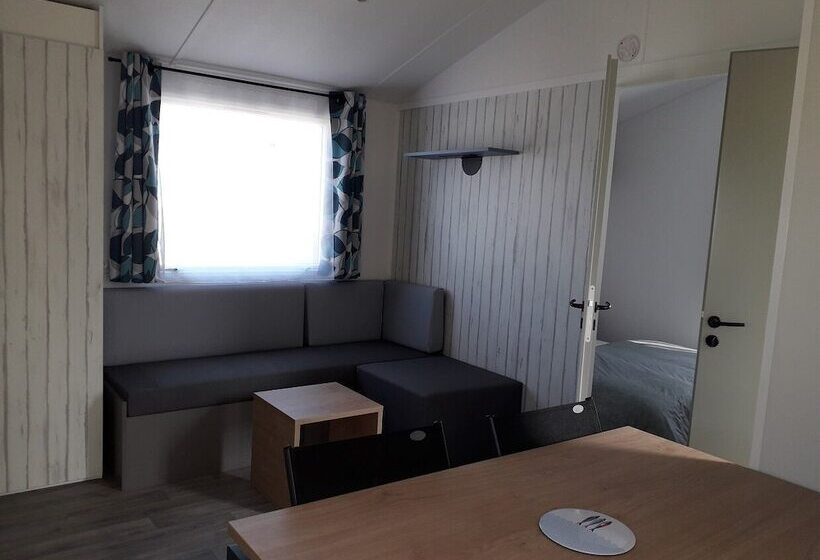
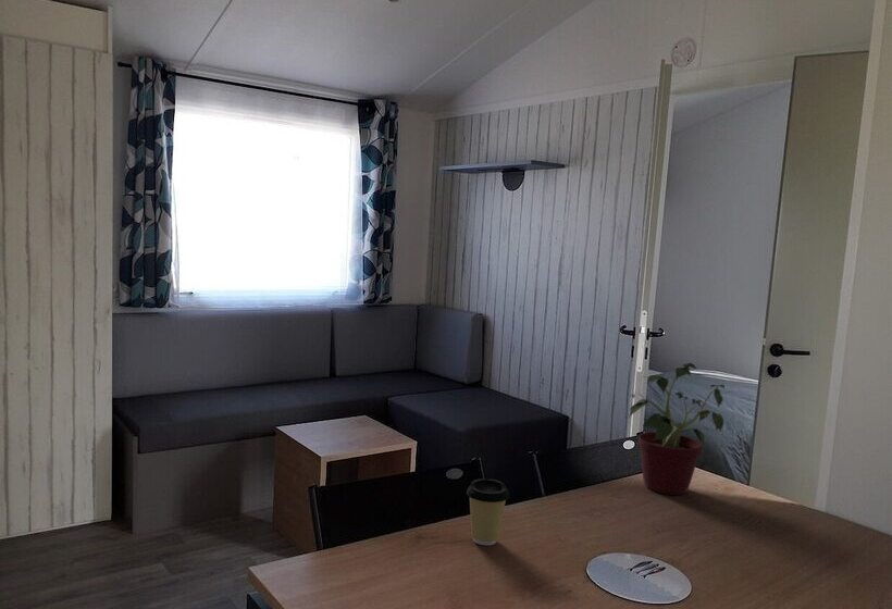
+ coffee cup (486, 512)
+ potted plant (684, 431)
